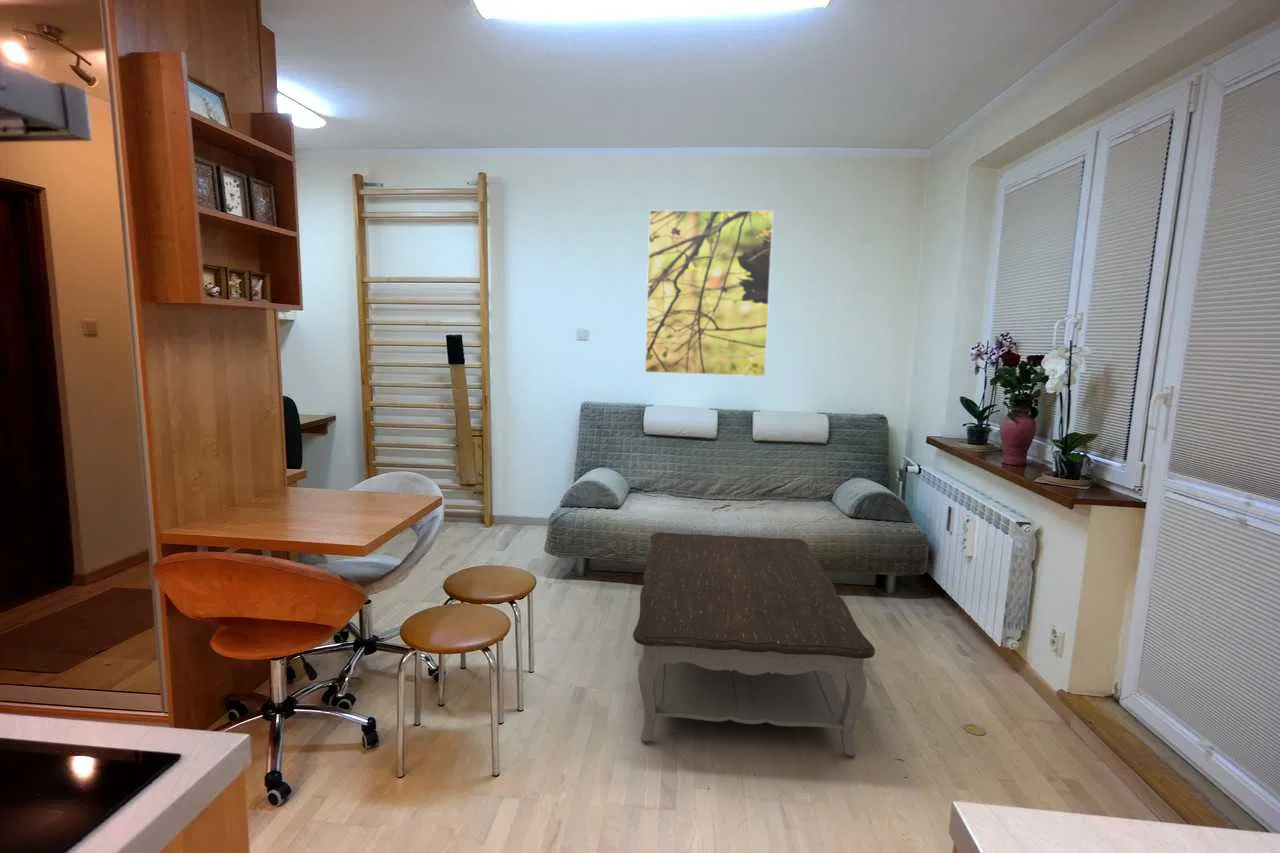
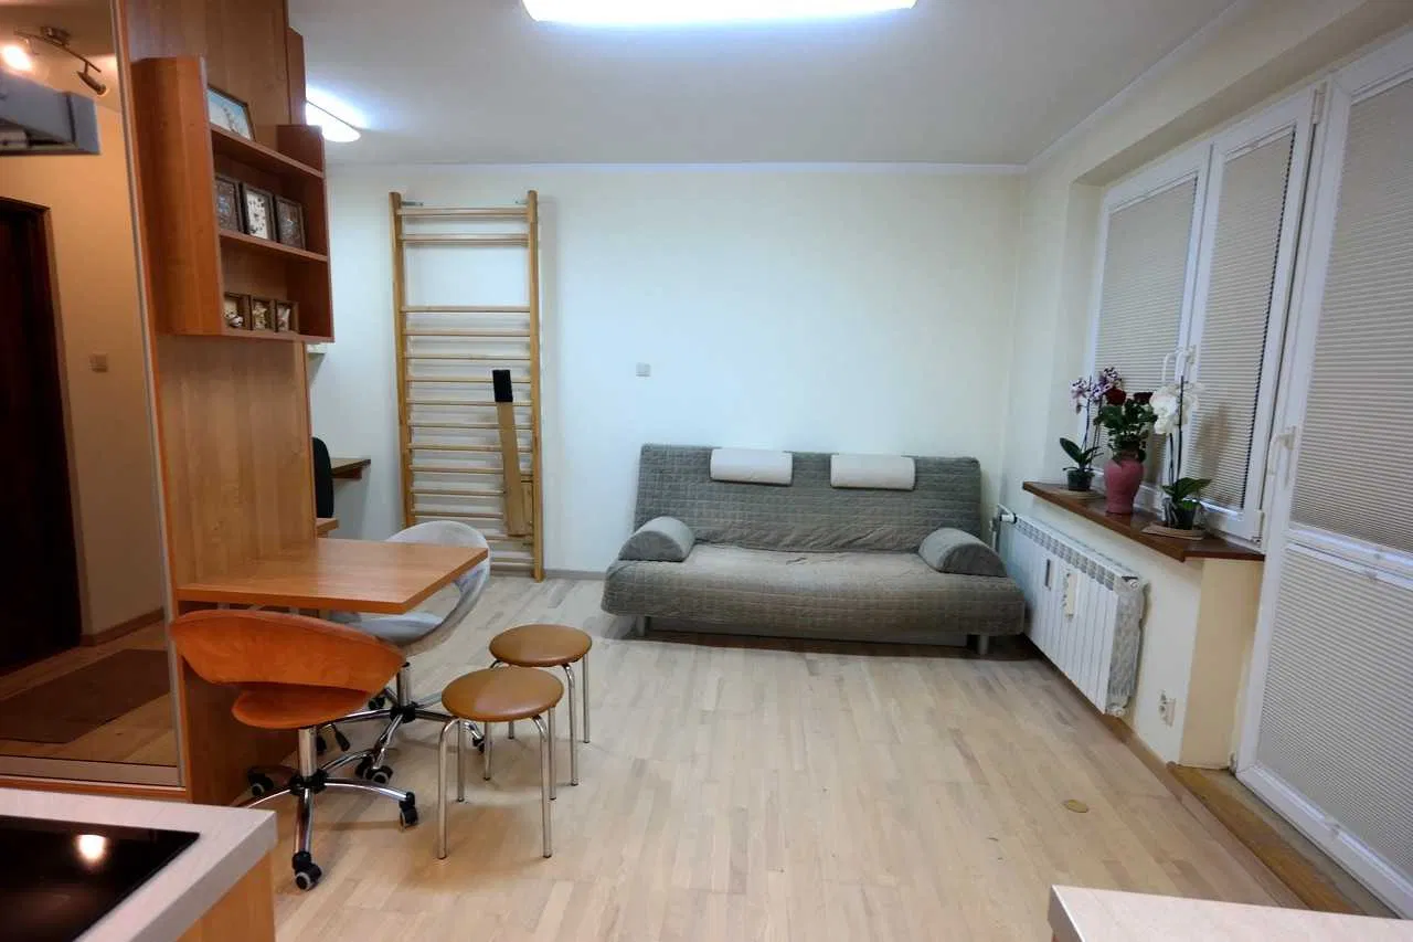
- coffee table (735, 621)
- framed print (707, 293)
